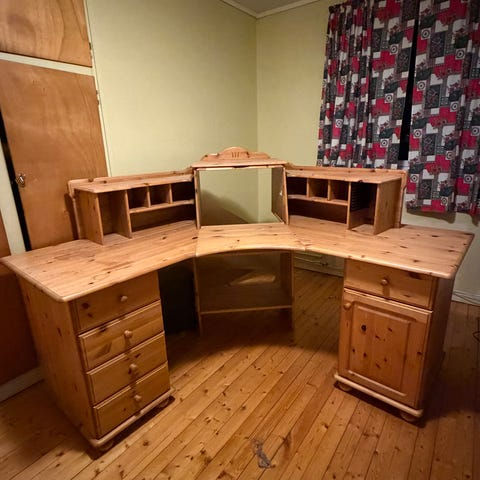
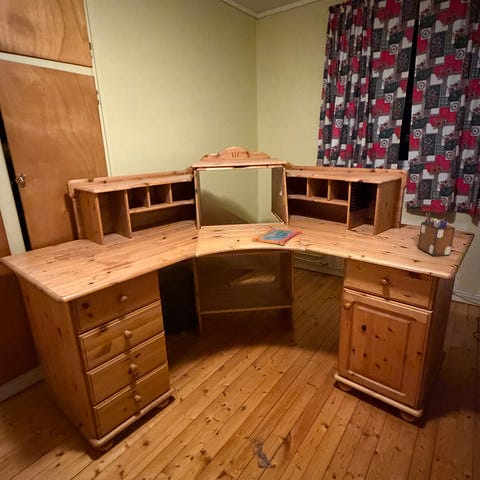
+ picture frame (277, 235)
+ desk organizer (436, 233)
